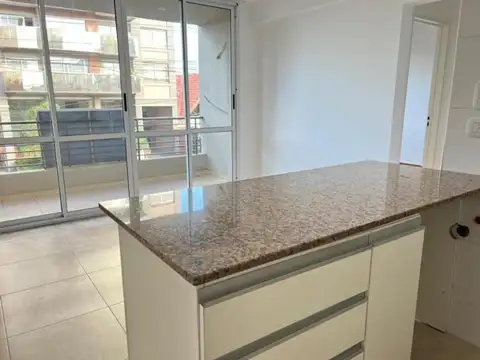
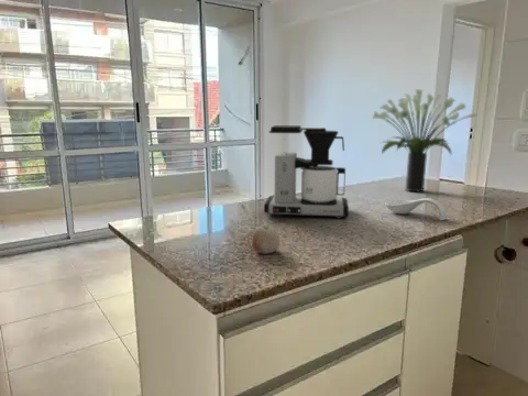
+ coffee maker (307, 170)
+ apple (265, 238)
+ potted plant (420, 141)
+ spoon rest (415, 206)
